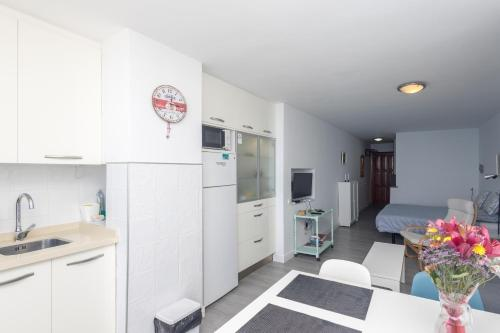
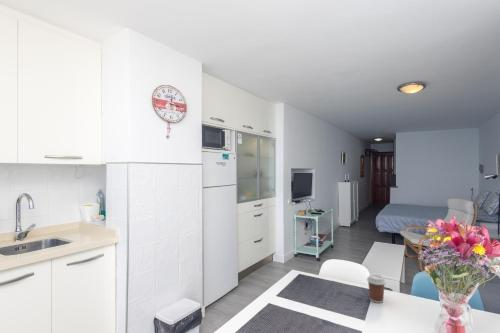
+ coffee cup (376, 288)
